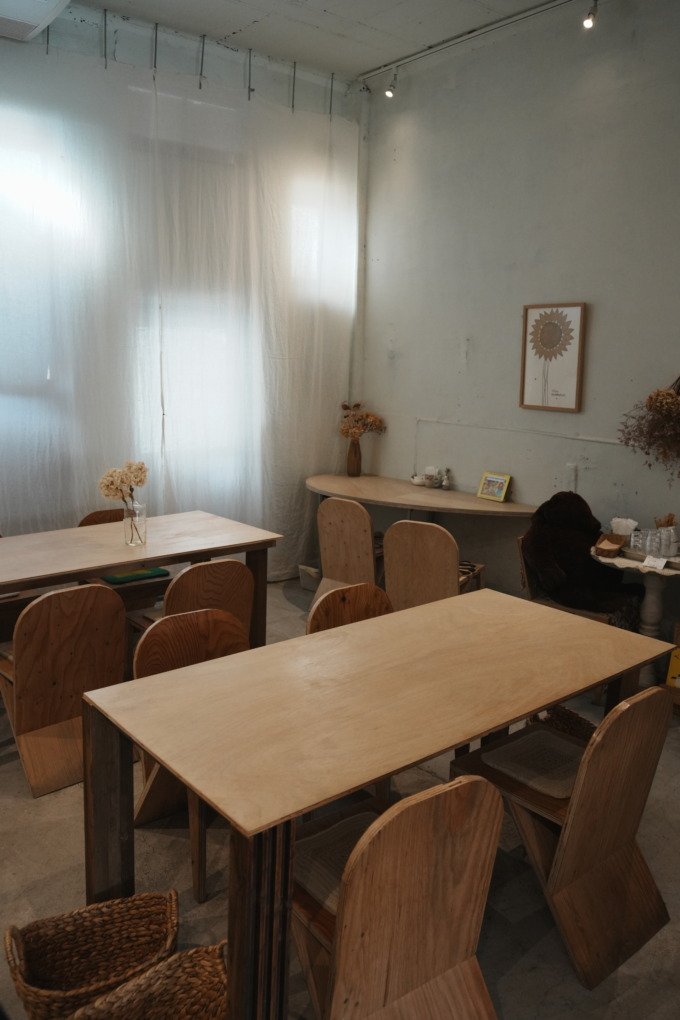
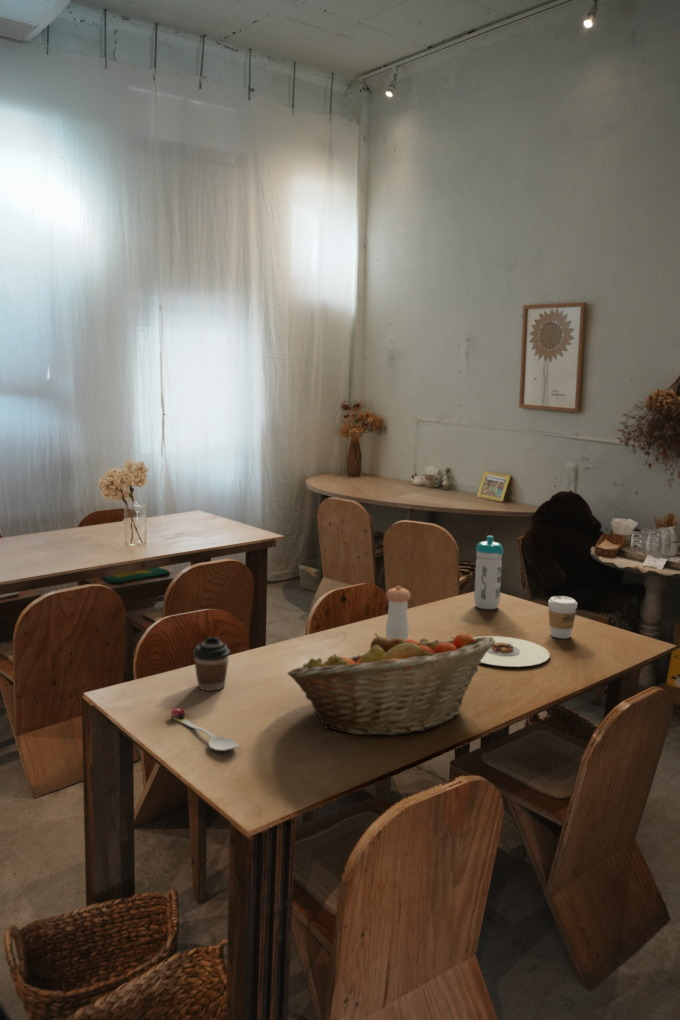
+ coffee cup (211, 663)
+ pepper shaker (397, 618)
+ coffee cup (561, 617)
+ water bottle (488, 571)
+ plate (502, 646)
+ spoon (202, 729)
+ fruit basket (392, 672)
